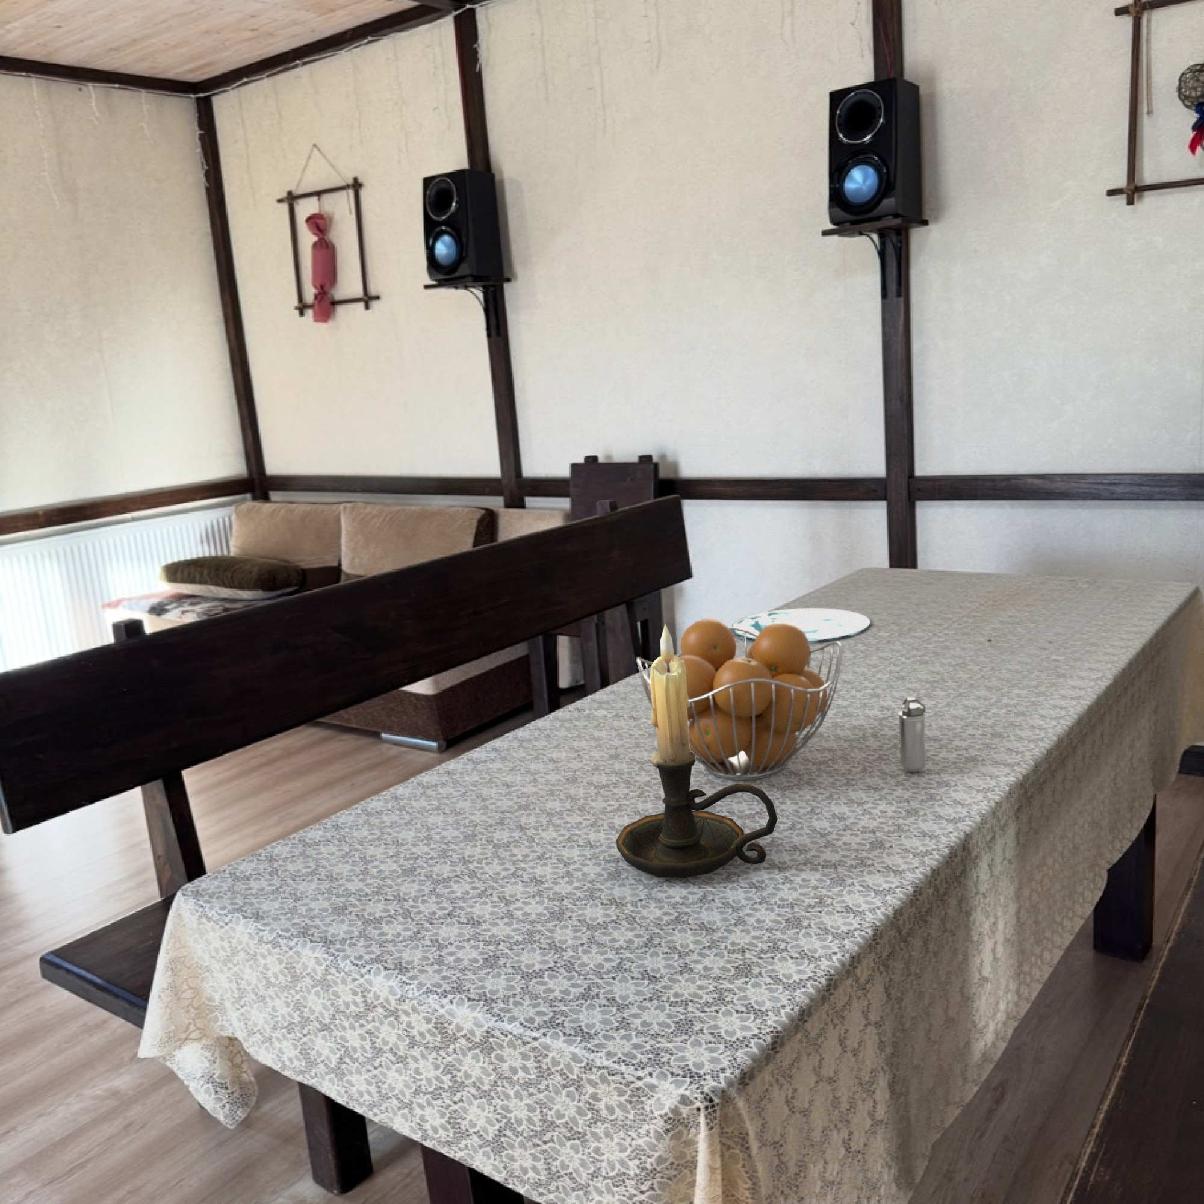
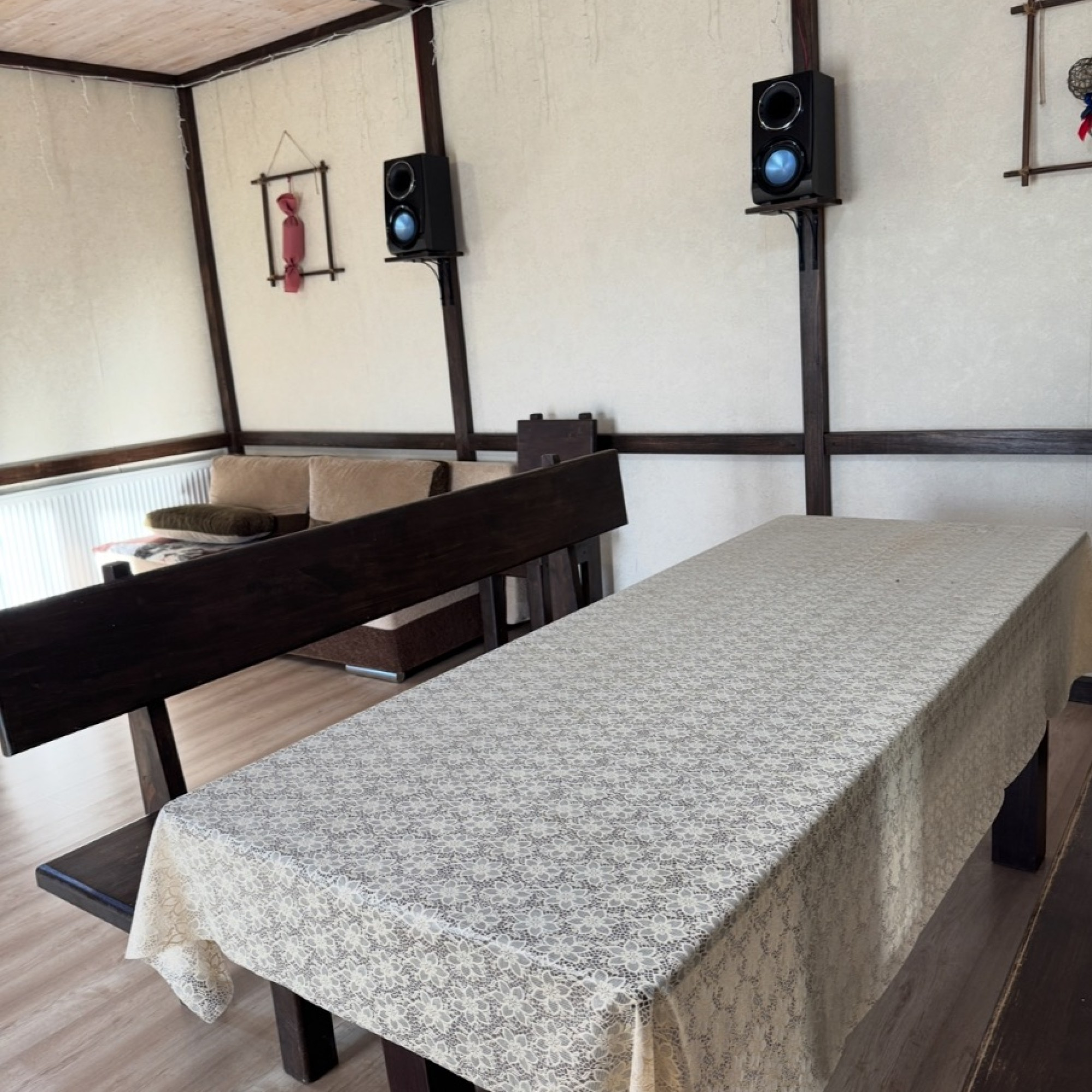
- fruit basket (741, 695)
- shaker (912, 734)
- plate (799, 617)
- candle holder (689, 744)
